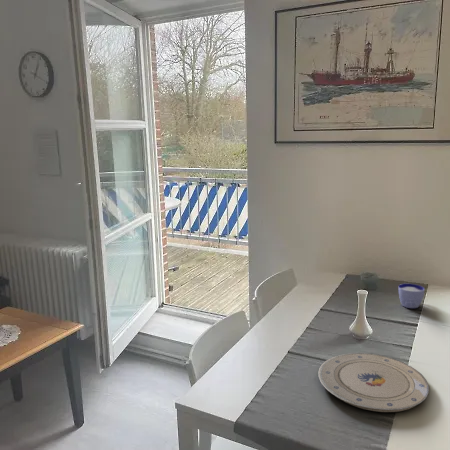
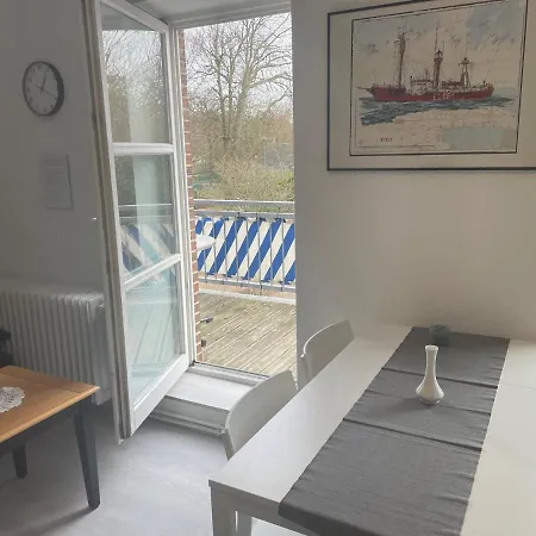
- cup (411, 295)
- plate (371, 380)
